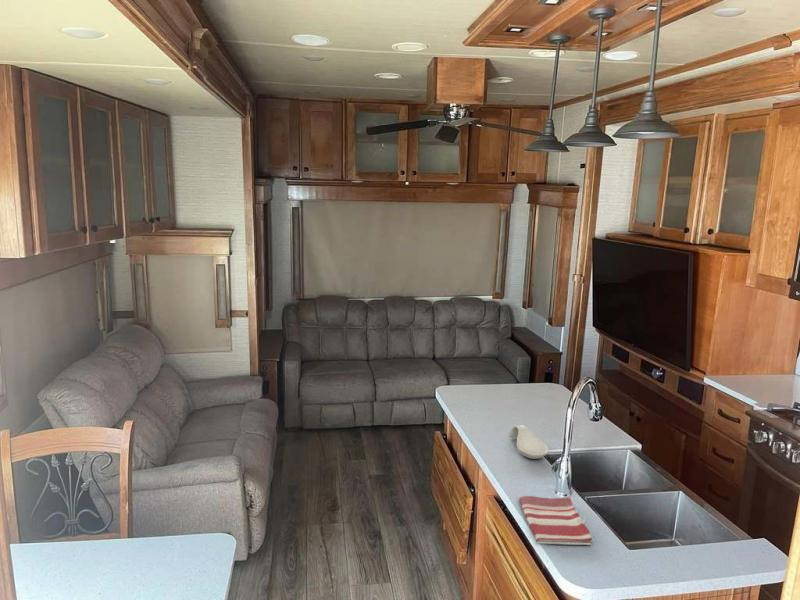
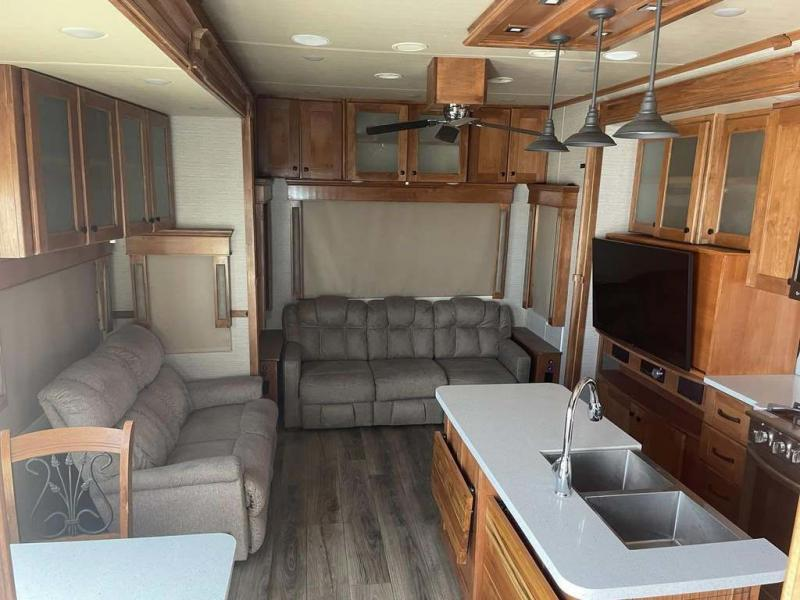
- dish towel (553, 518)
- spoon rest (526, 440)
